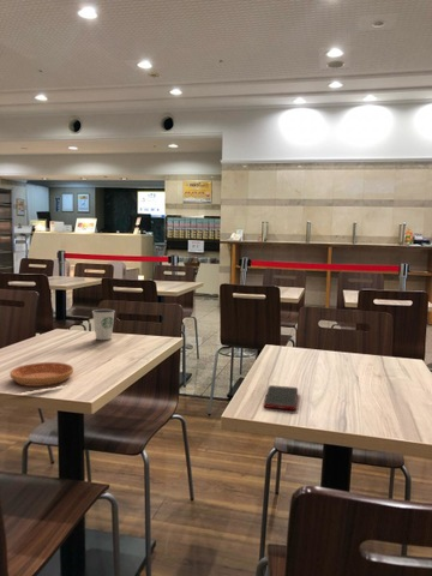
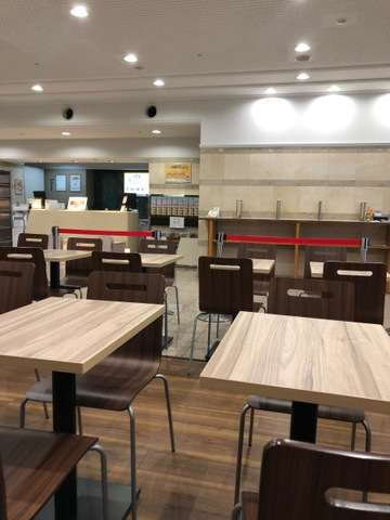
- dixie cup (103, 324)
- cell phone (281, 396)
- saucer (42, 374)
